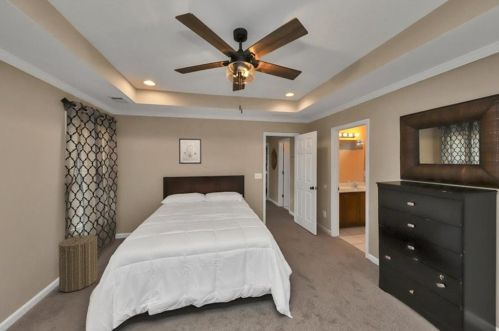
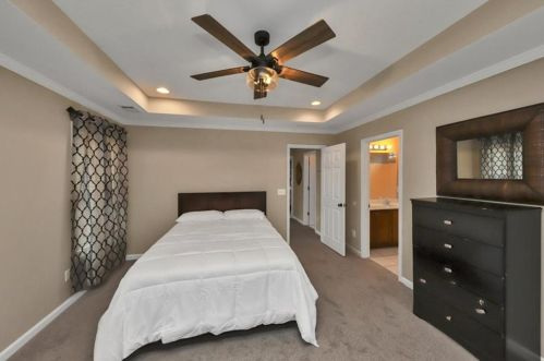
- wall art (190, 151)
- laundry hamper (79, 258)
